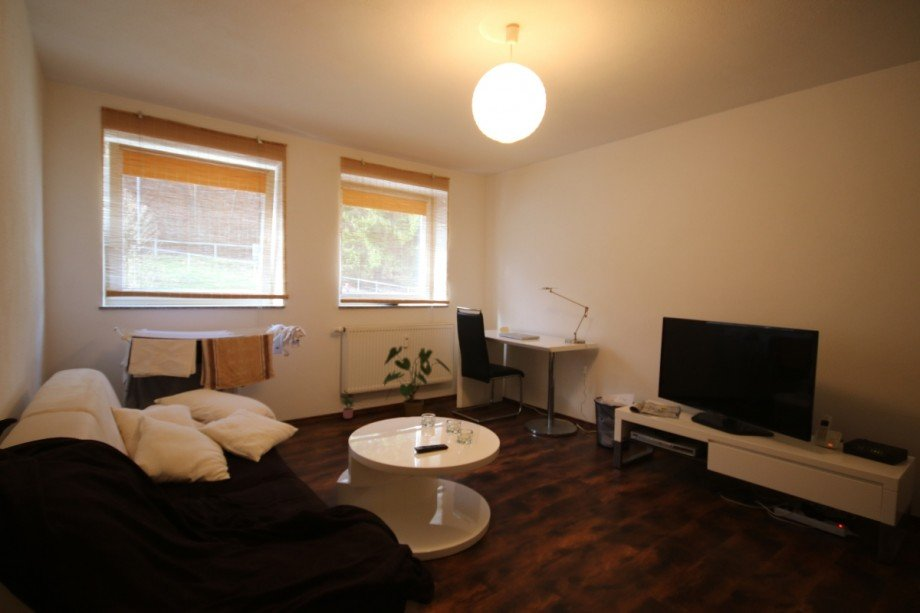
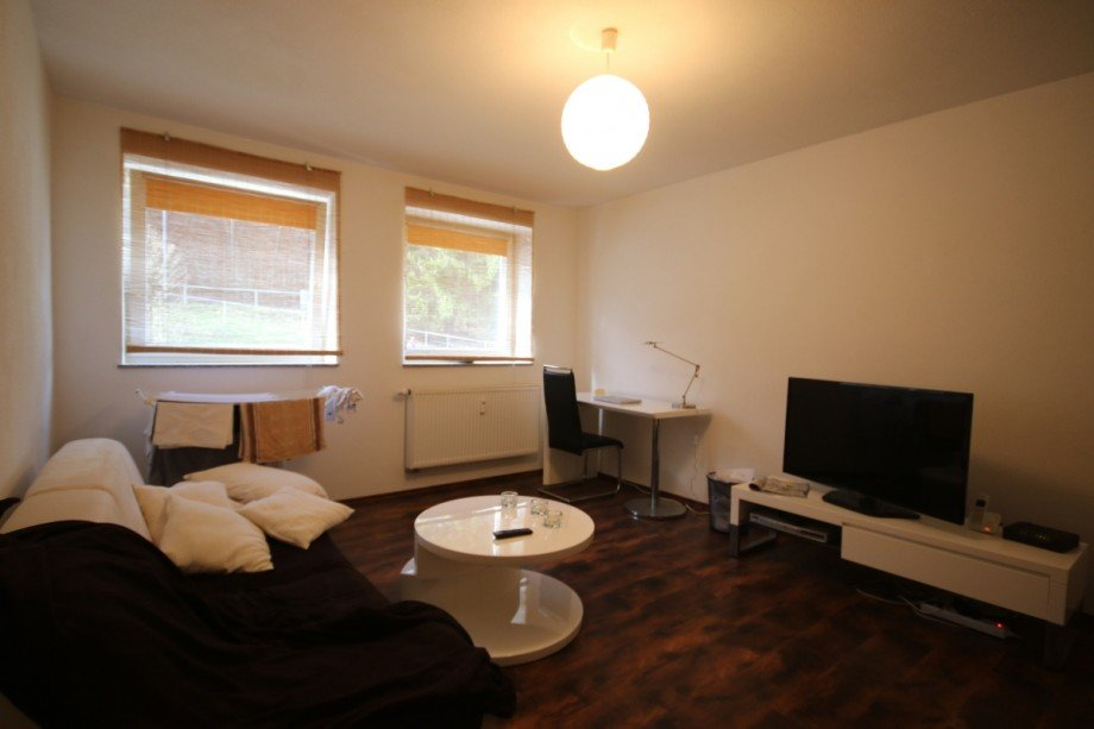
- house plant (414, 380)
- potted plant (351, 404)
